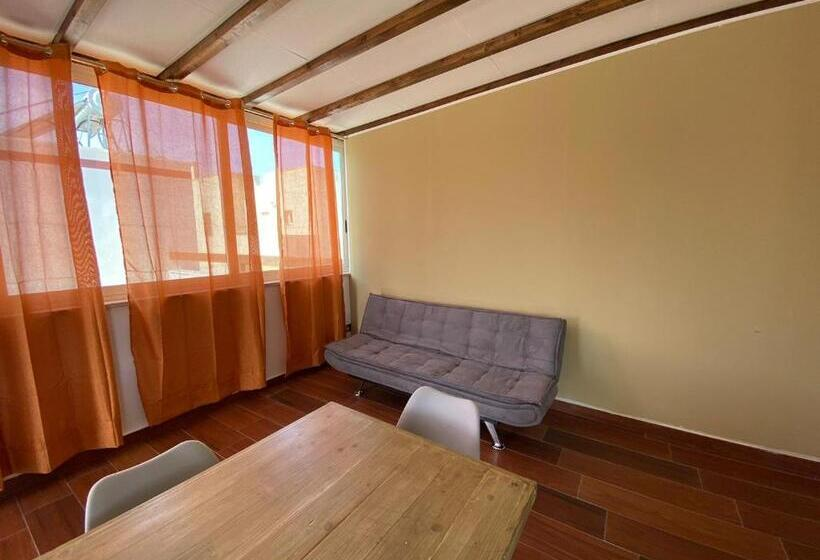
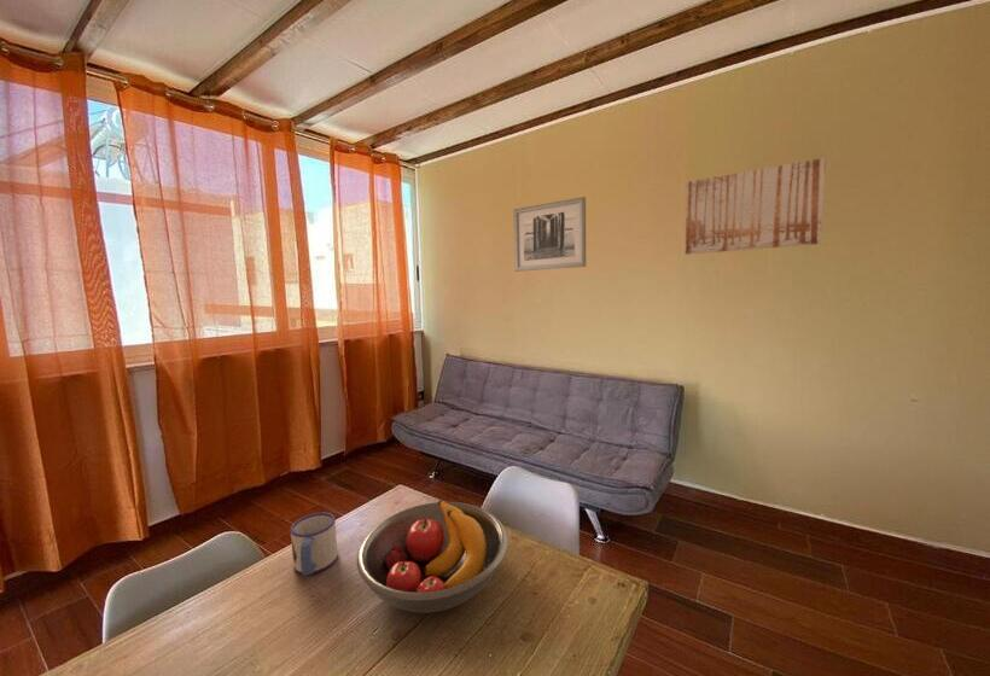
+ wall art (547, 237)
+ mug (313, 546)
+ wall art (749, 210)
+ fruit bowl (435, 554)
